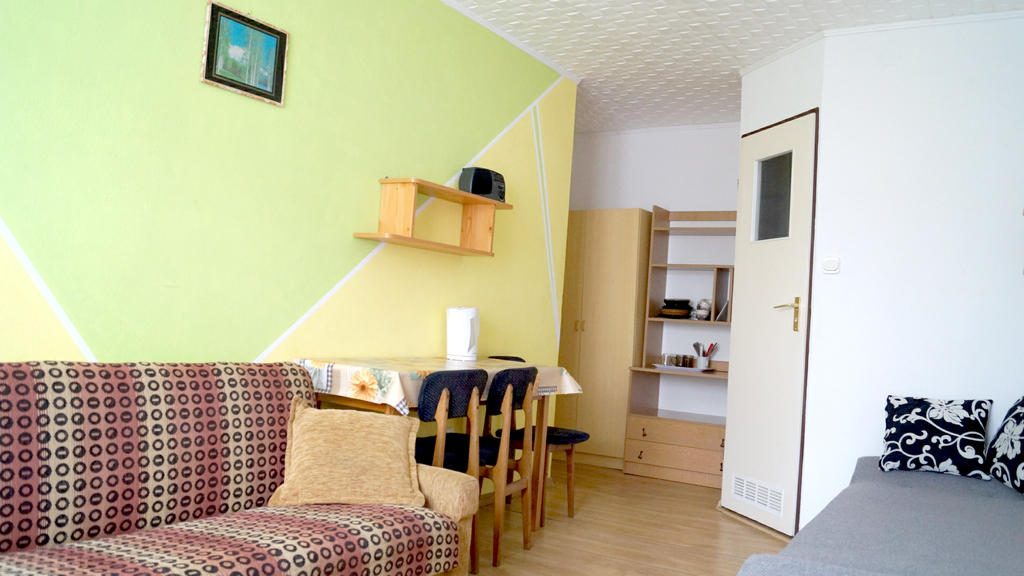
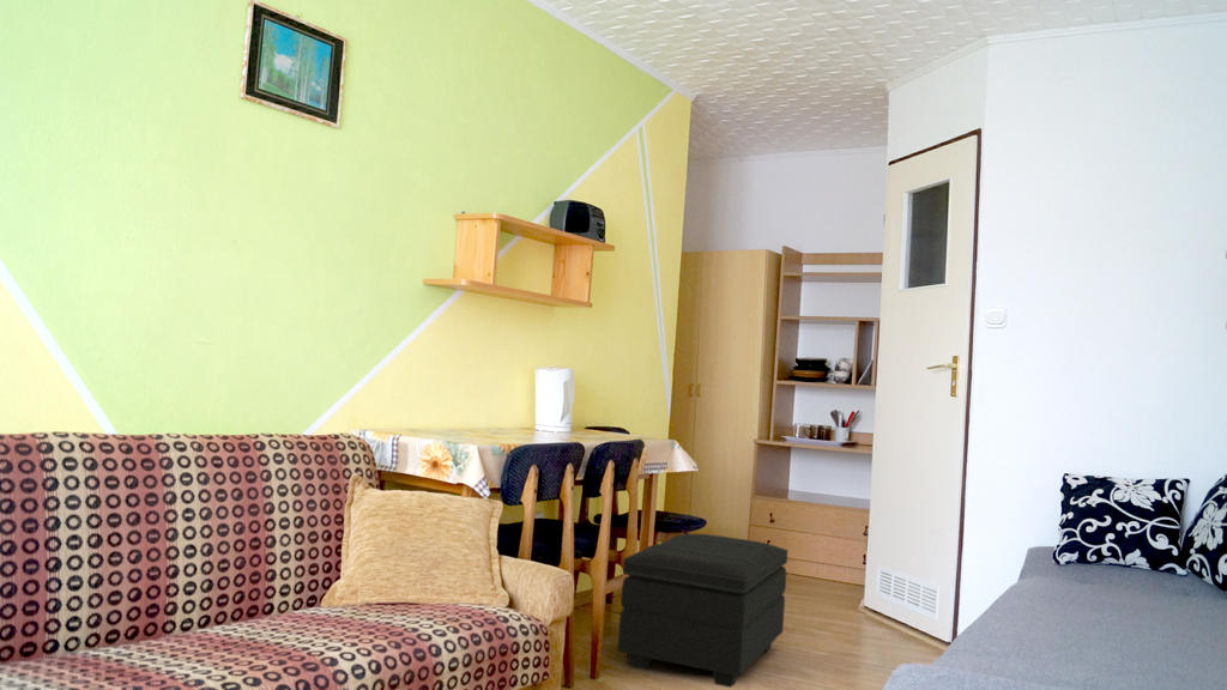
+ footstool (707, 600)
